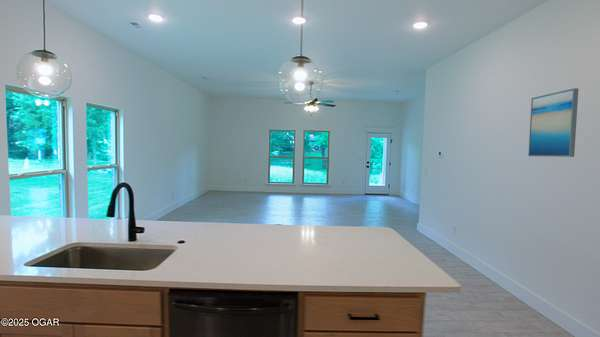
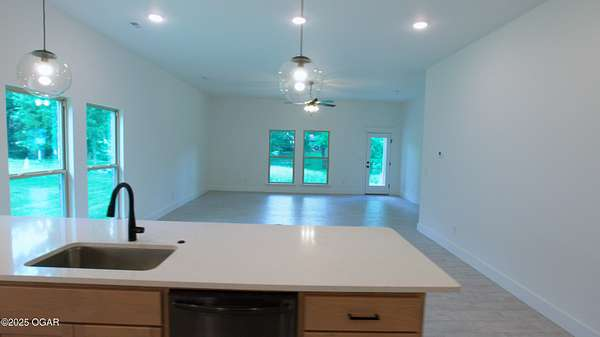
- wall art (551, 125)
